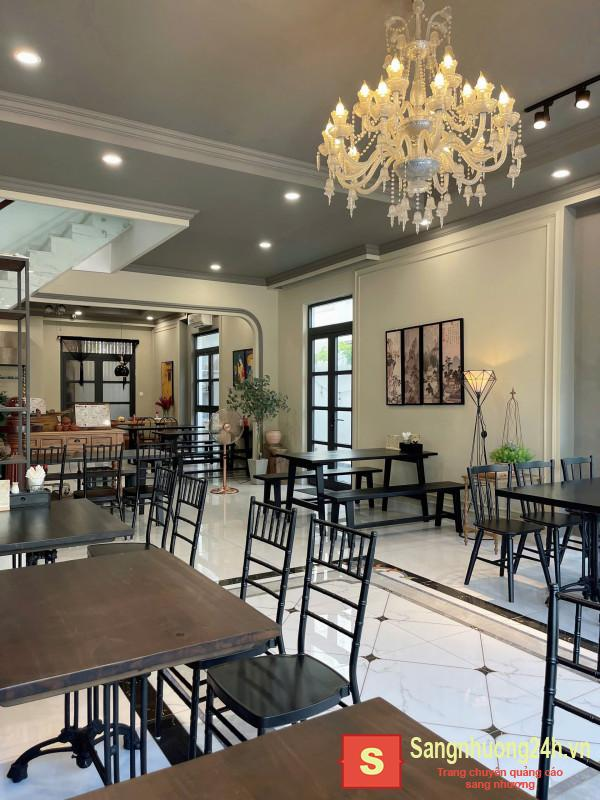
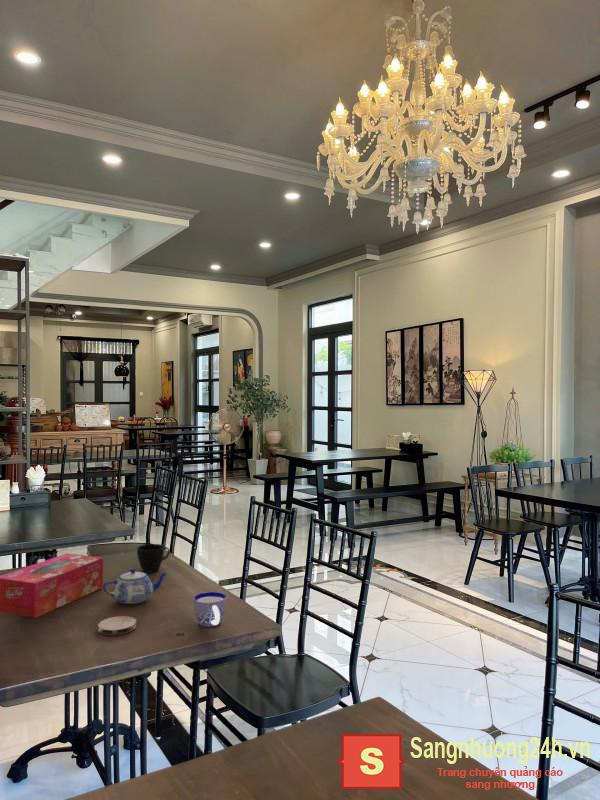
+ tissue box (52, 582)
+ cup (211, 611)
+ coaster (117, 625)
+ cup (152, 558)
+ teapot (136, 583)
